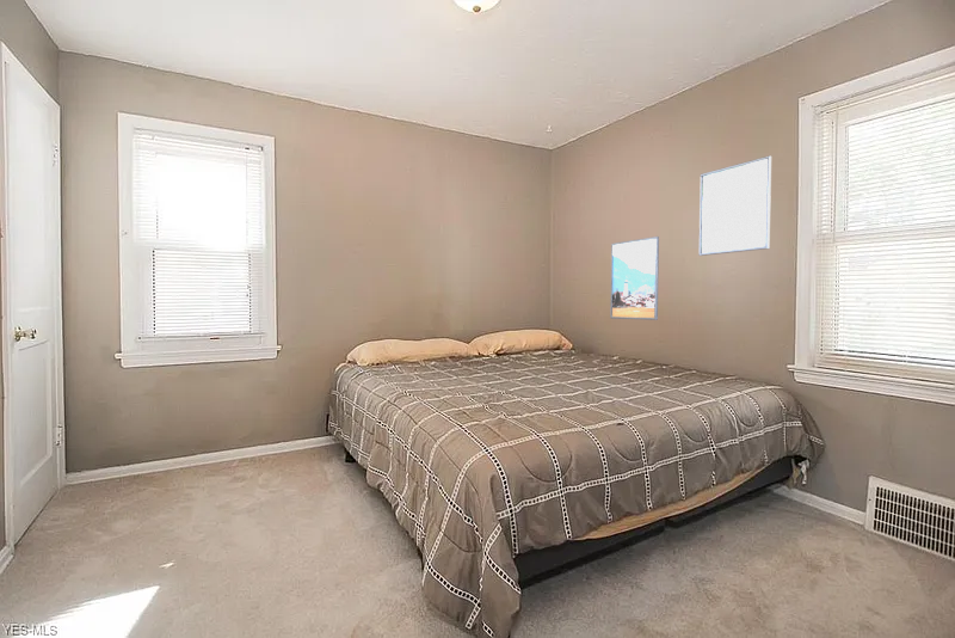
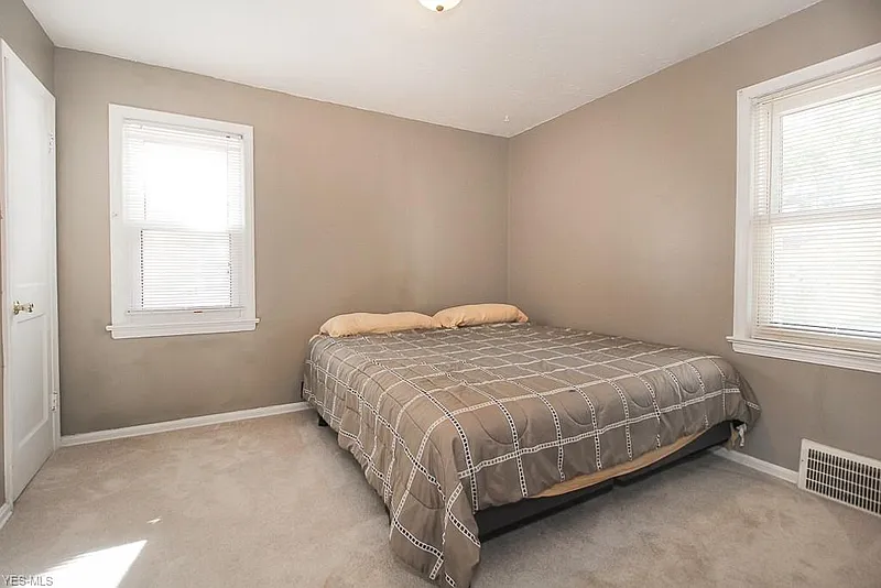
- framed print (732, 209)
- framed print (633, 280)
